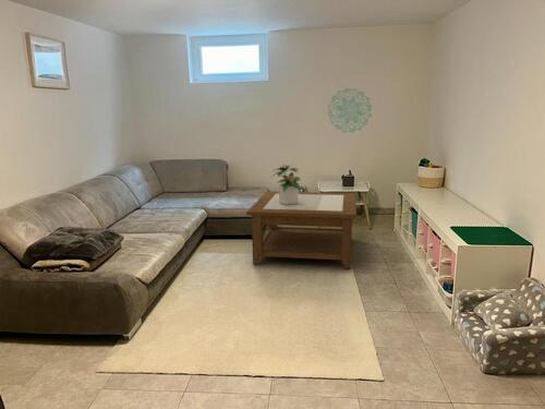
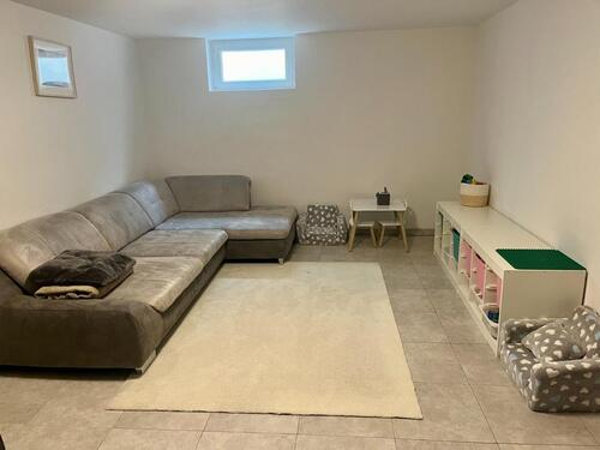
- wall decoration (349, 109)
- coffee table (305, 225)
- potted plant (286, 183)
